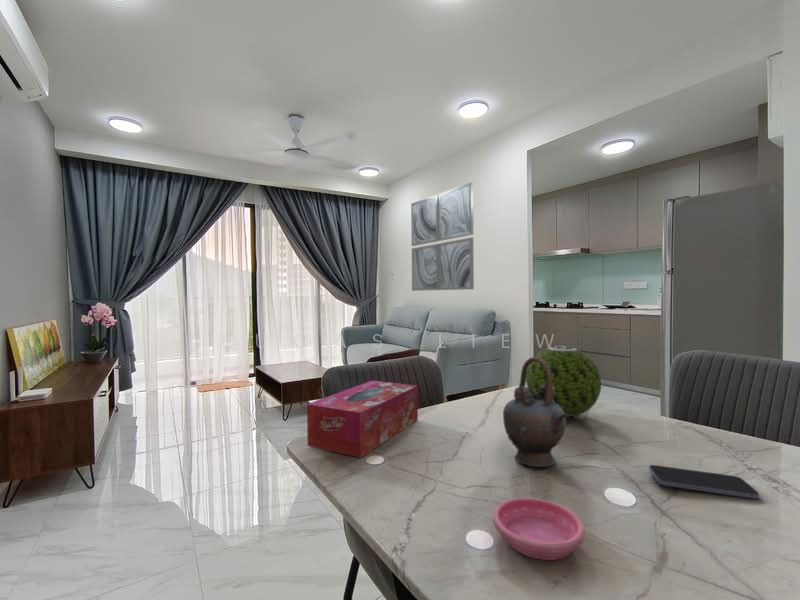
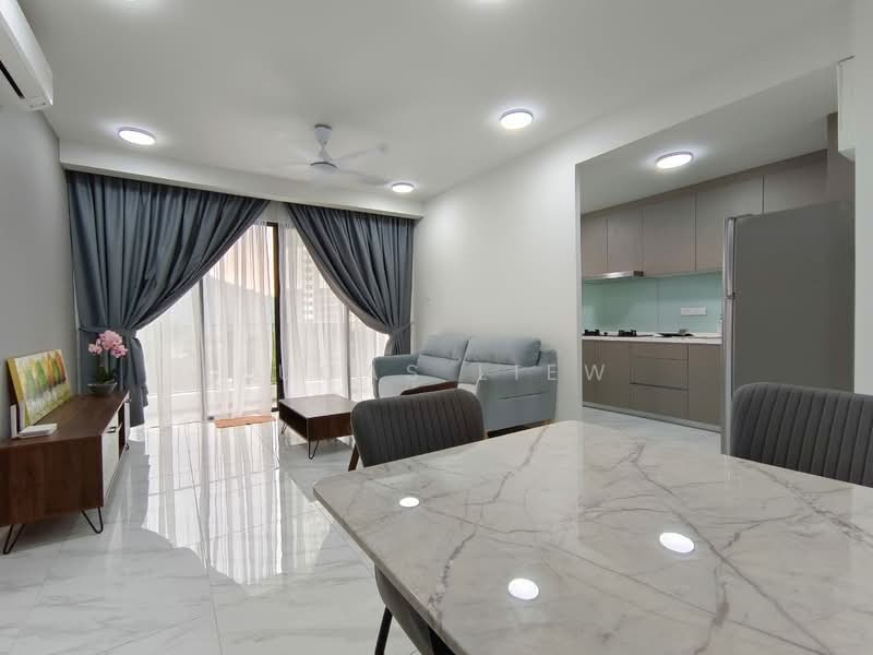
- decorative ball (562, 380)
- tissue box (367, 412)
- saucer (537, 528)
- wall art (439, 243)
- smartphone (700, 480)
- teapot (538, 410)
